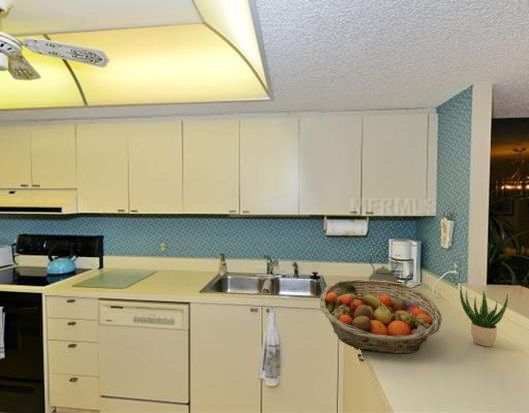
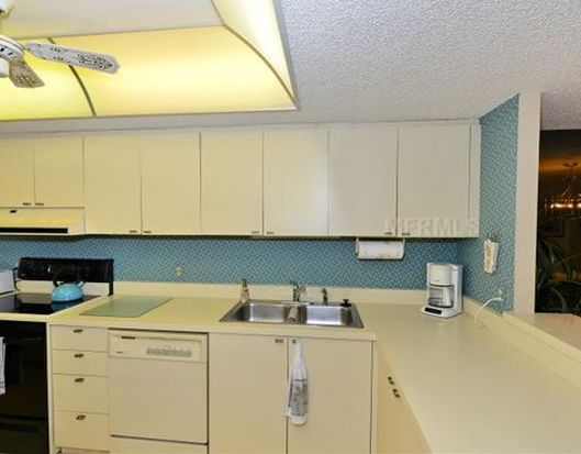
- kettle (385, 276)
- fruit basket (376, 313)
- potted plant (482, 313)
